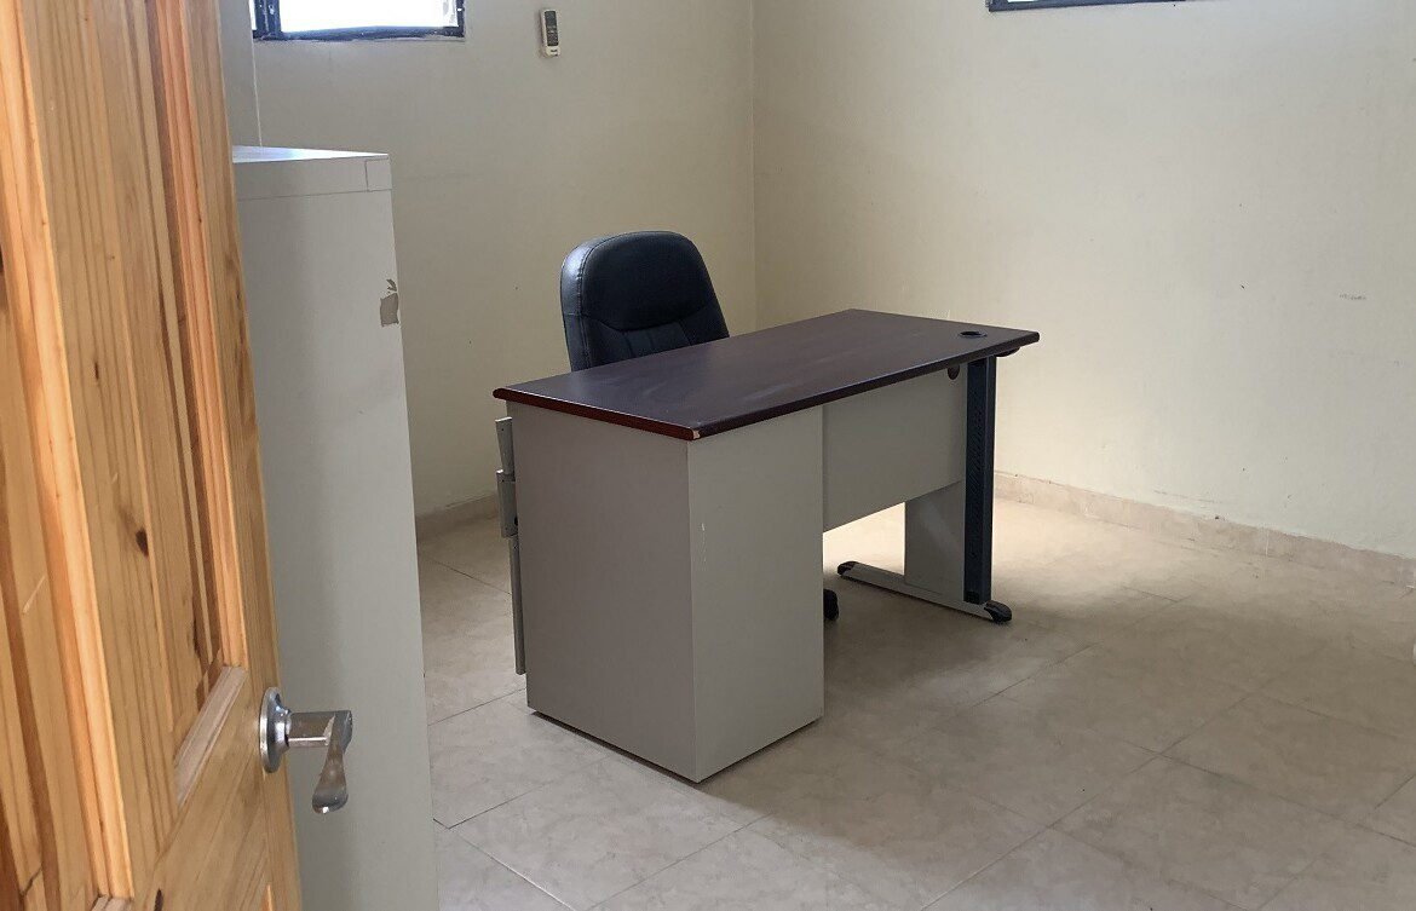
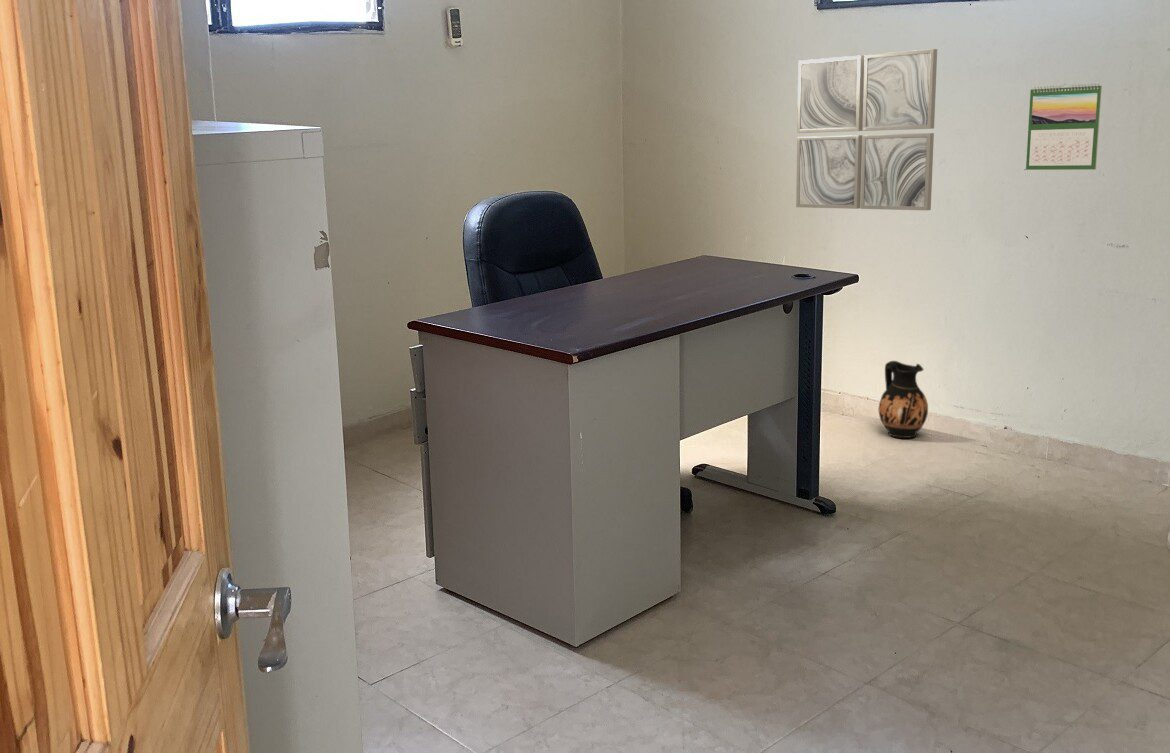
+ calendar (1062, 126)
+ wall art (861, 135)
+ ceramic jug (902, 399)
